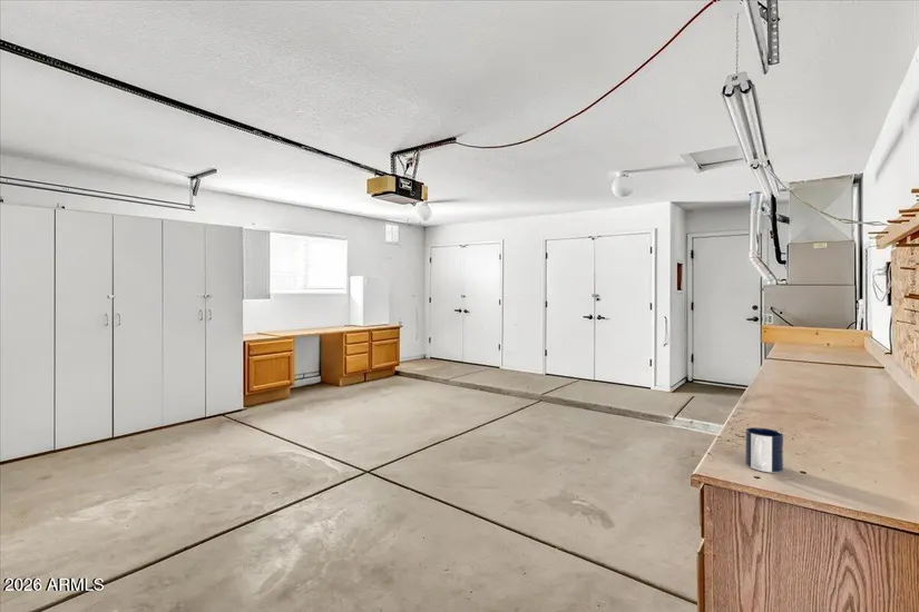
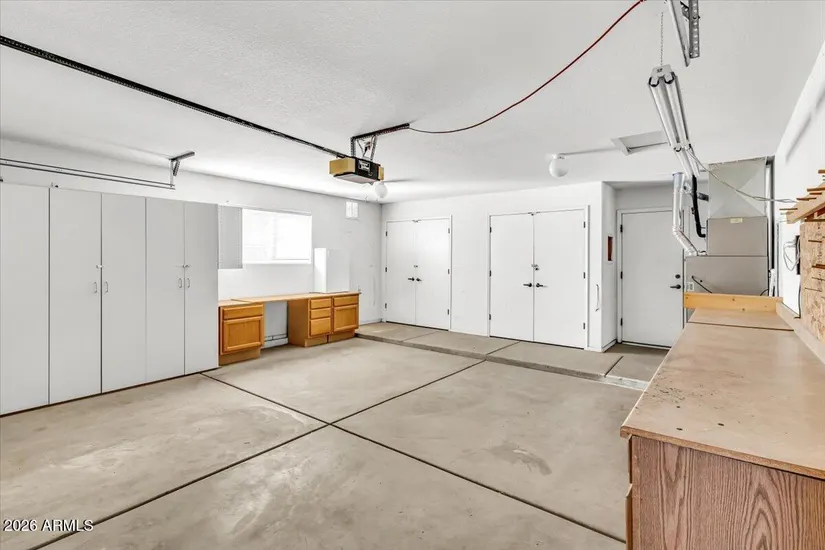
- mug (762, 451)
